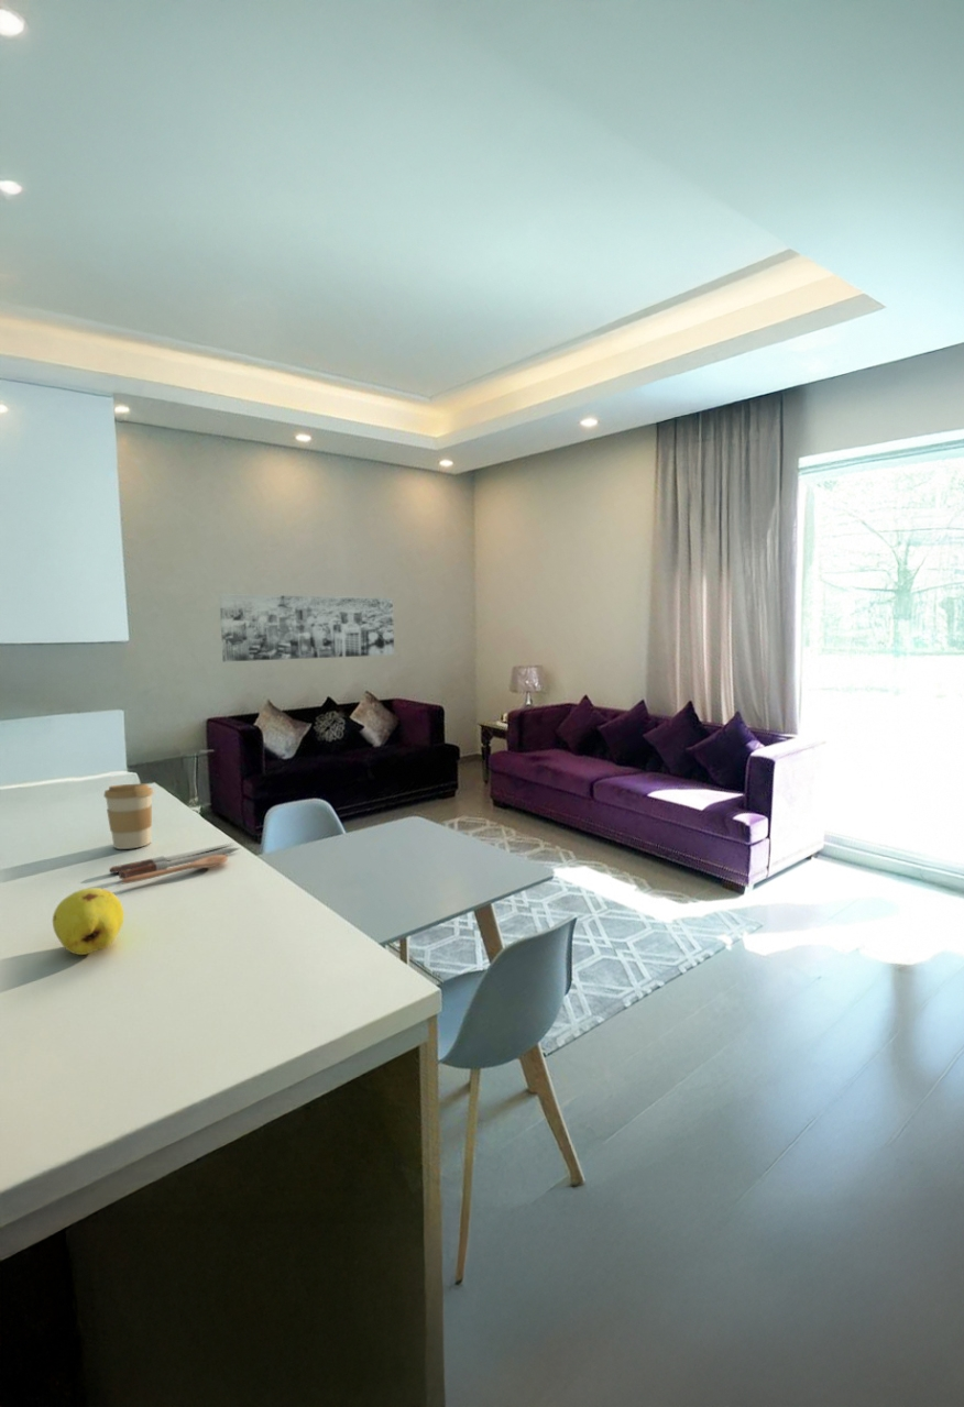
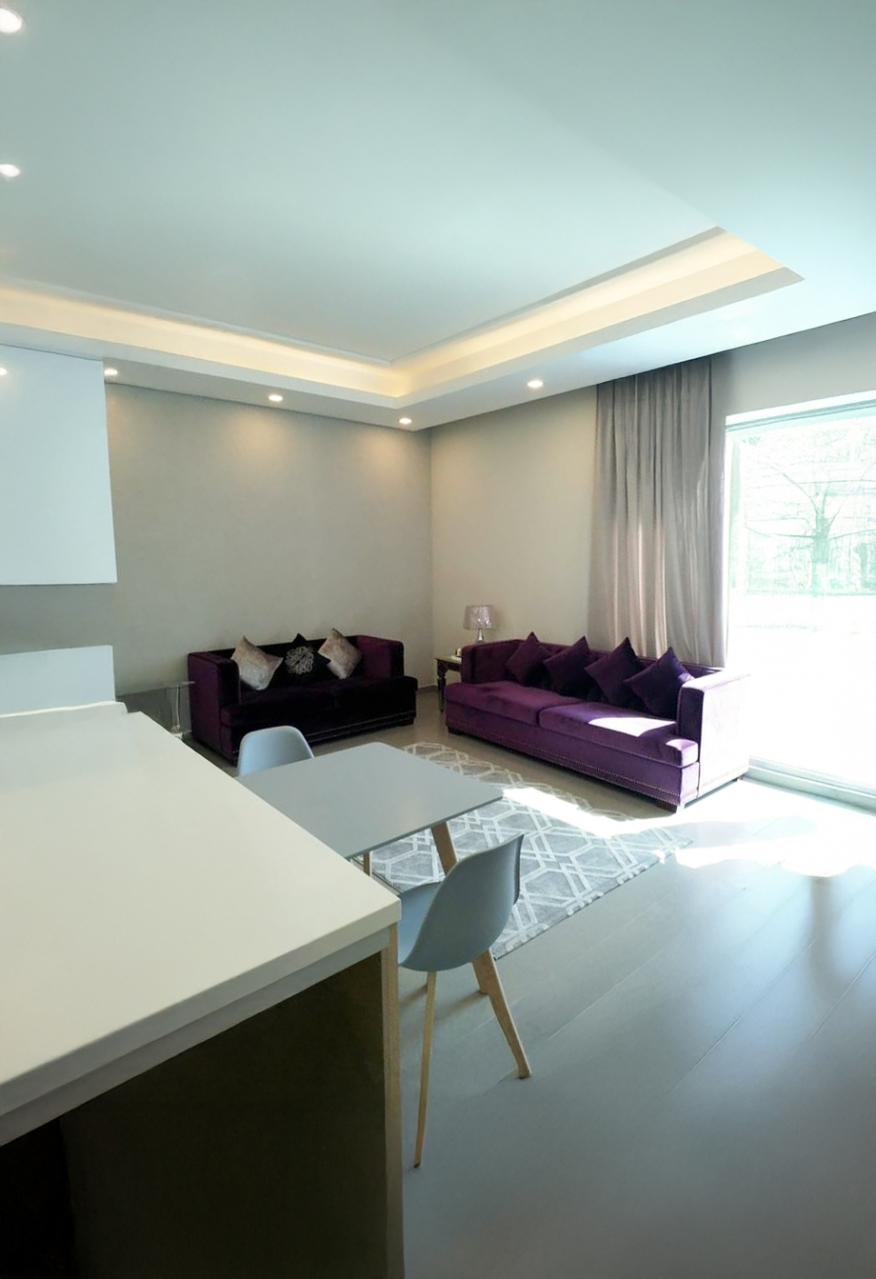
- spoon (185, 861)
- fruit (88, 916)
- wall art (314, 627)
- coffee cup (130, 813)
